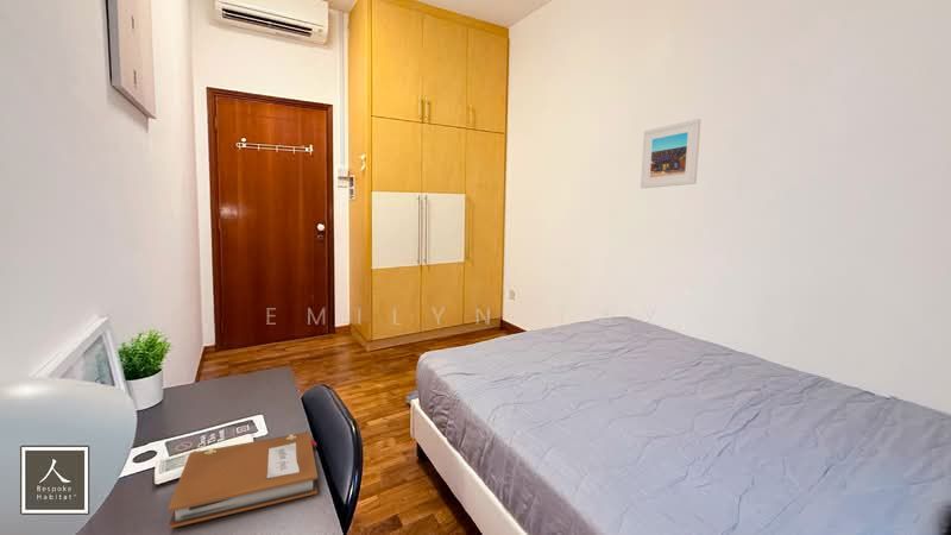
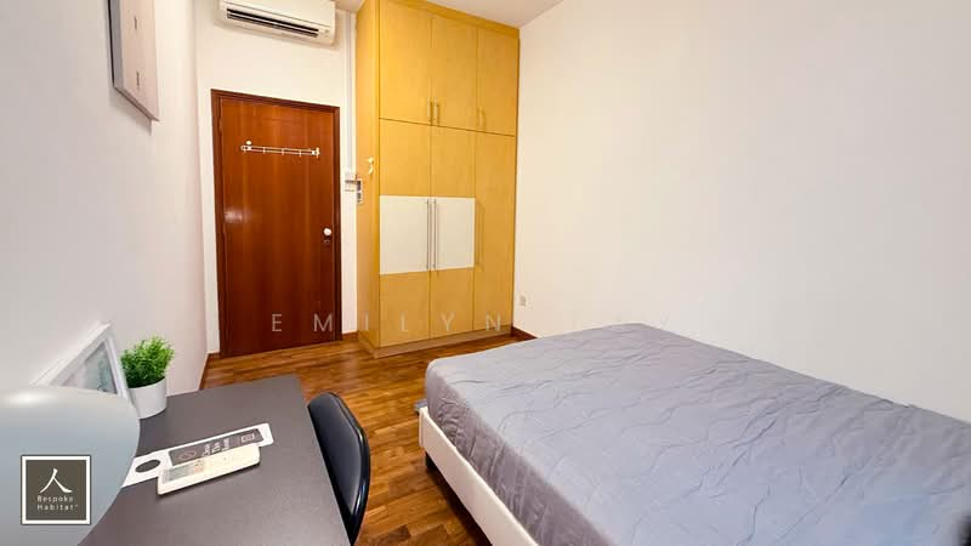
- notebook (254, 470)
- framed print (668, 156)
